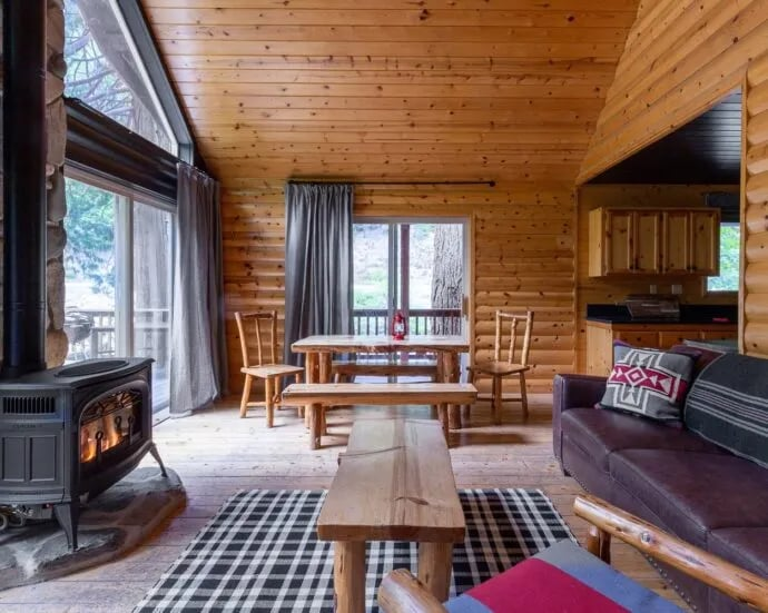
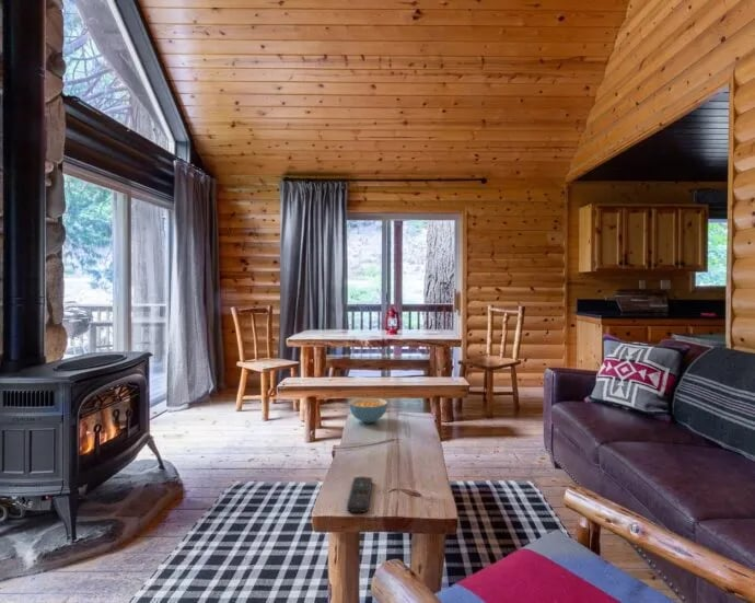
+ remote control (360, 492)
+ cereal bowl (368, 411)
